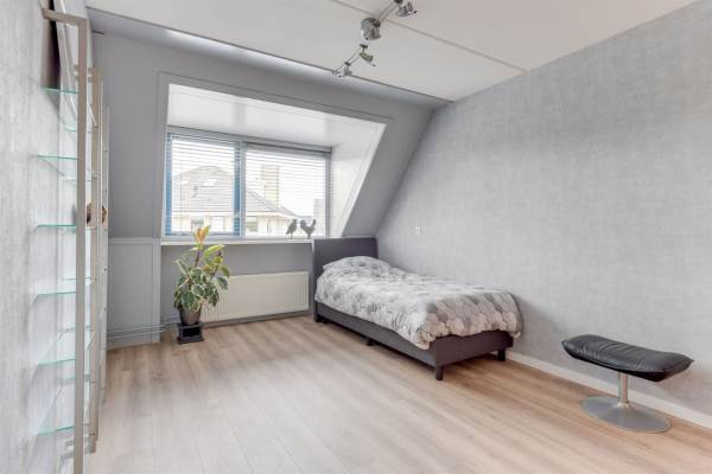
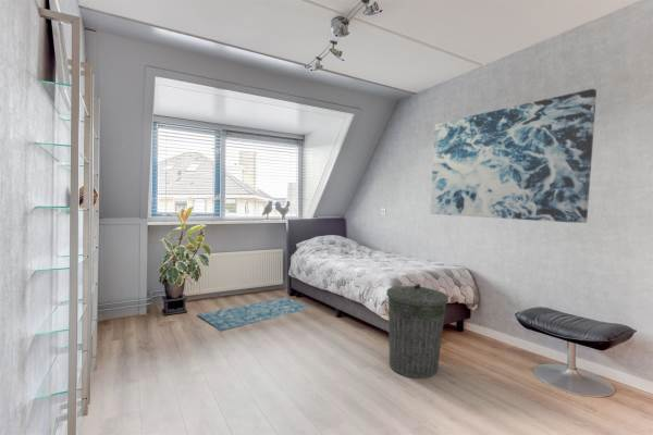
+ trash can (415, 325)
+ rug (258, 311)
+ wall art (496, 164)
